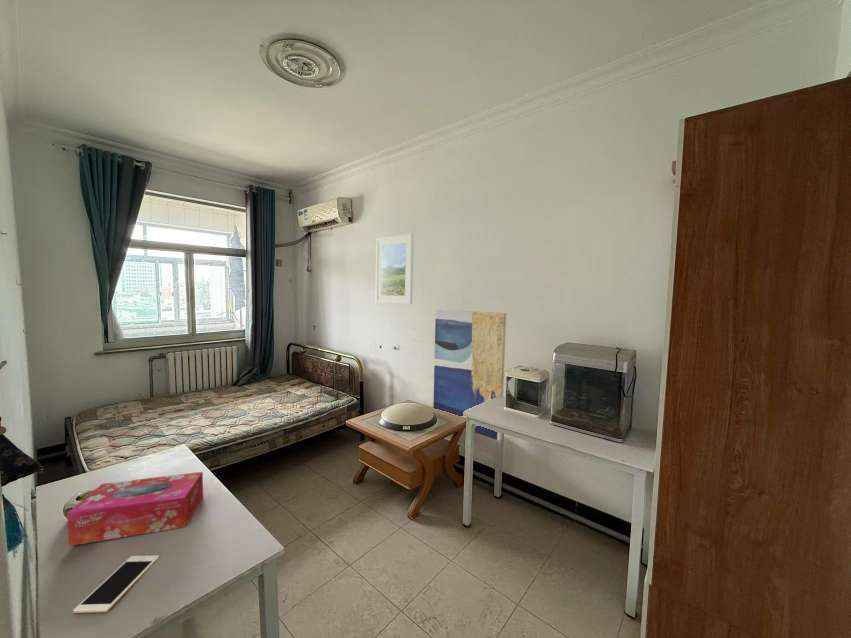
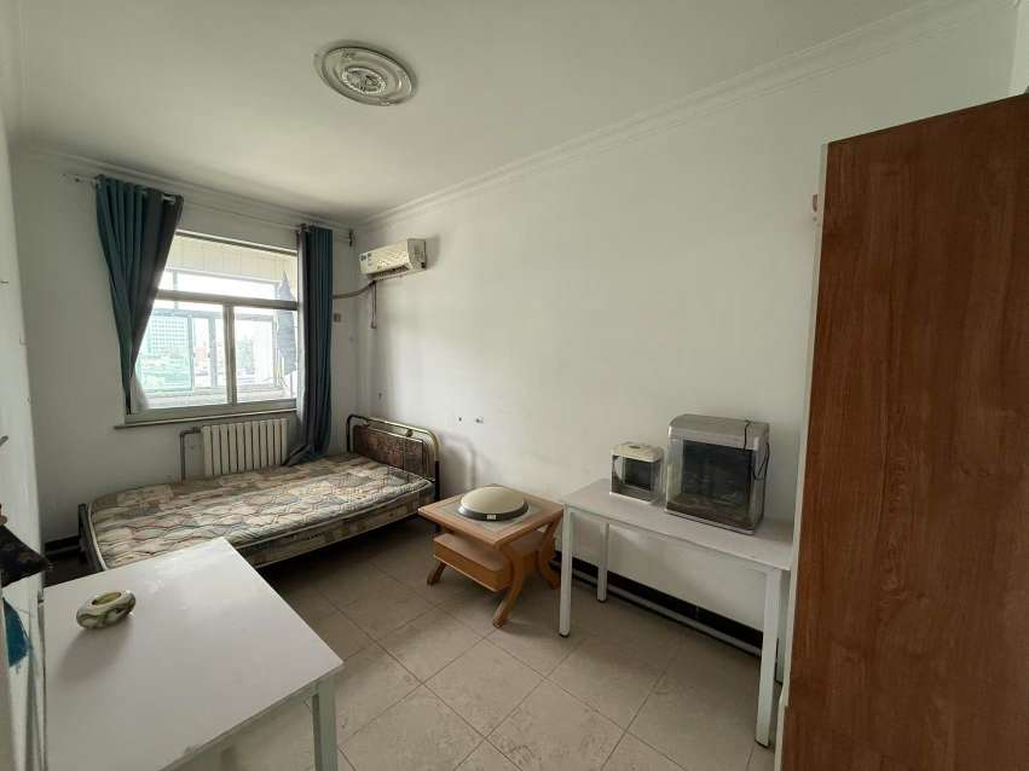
- cell phone (120, 581)
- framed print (393, 270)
- tissue box (142, 504)
- wall art (466, 370)
